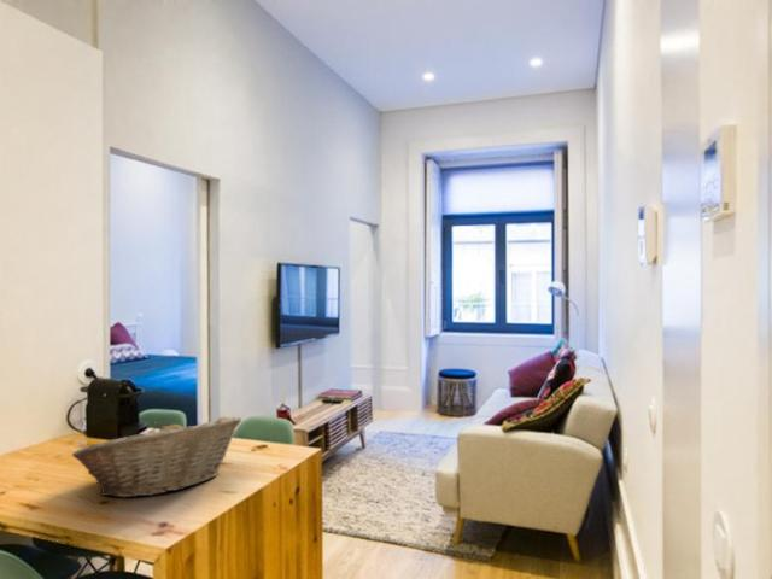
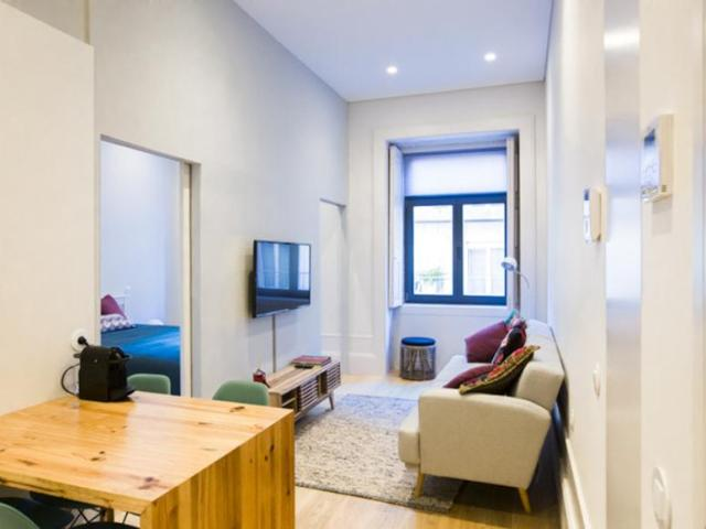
- fruit basket (163, 449)
